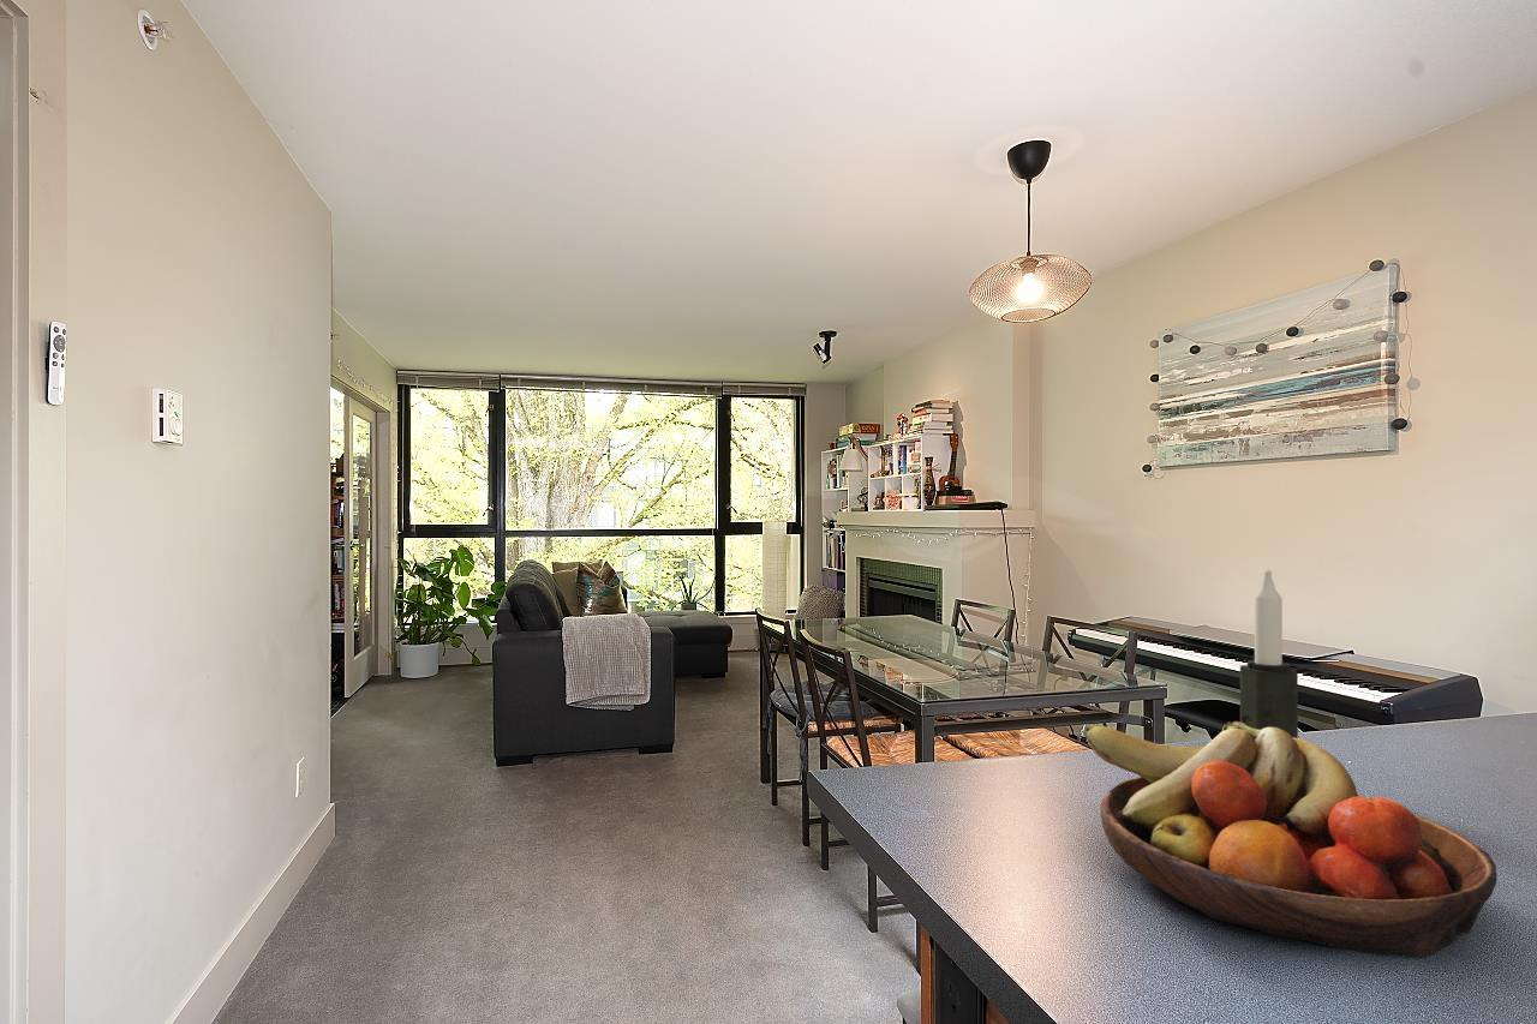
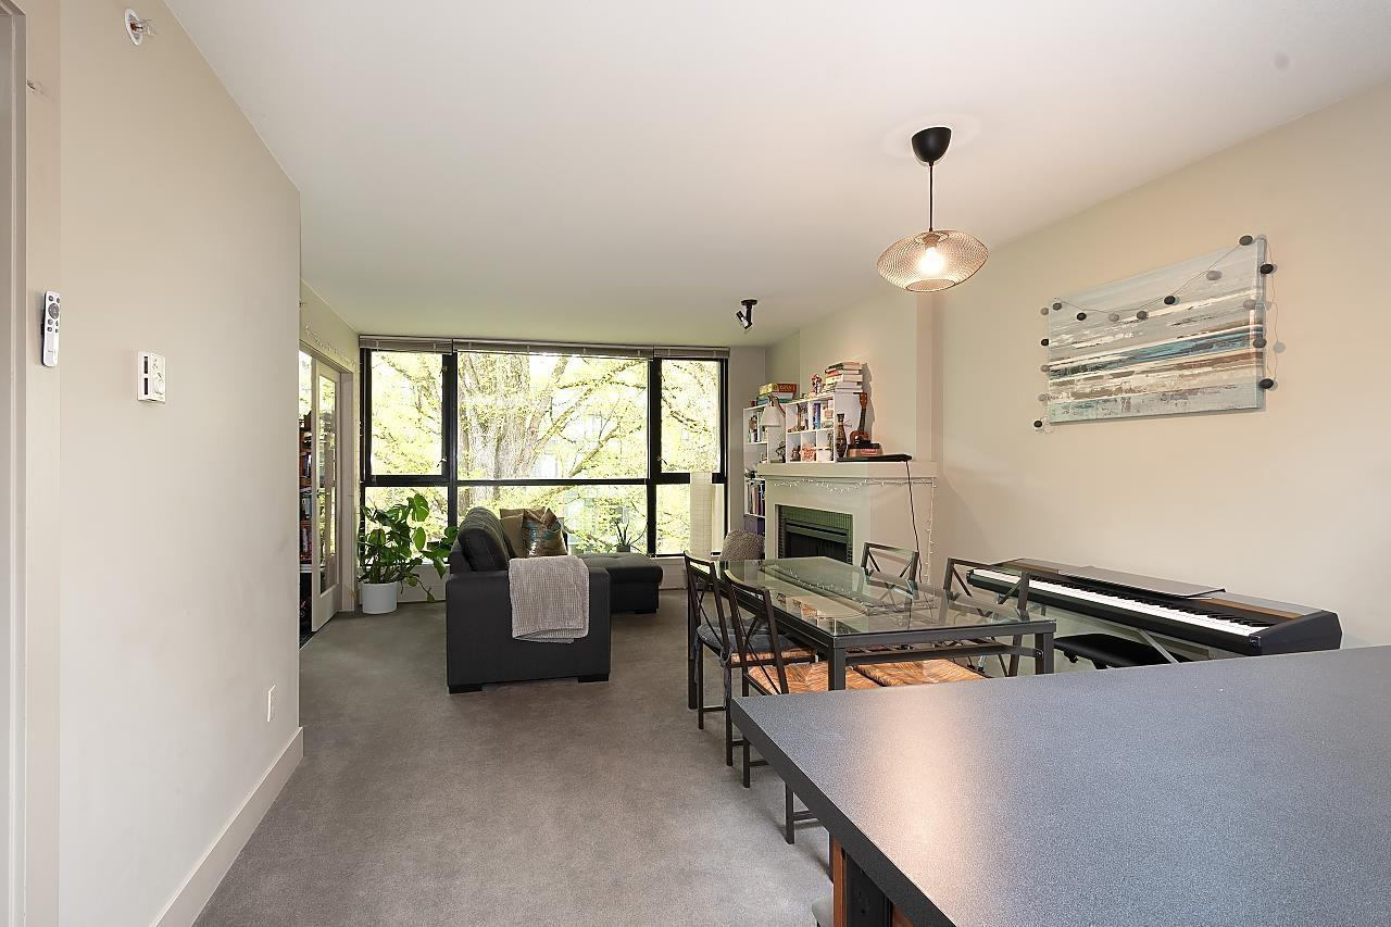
- fruit bowl (1274, 810)
- candle (1268, 670)
